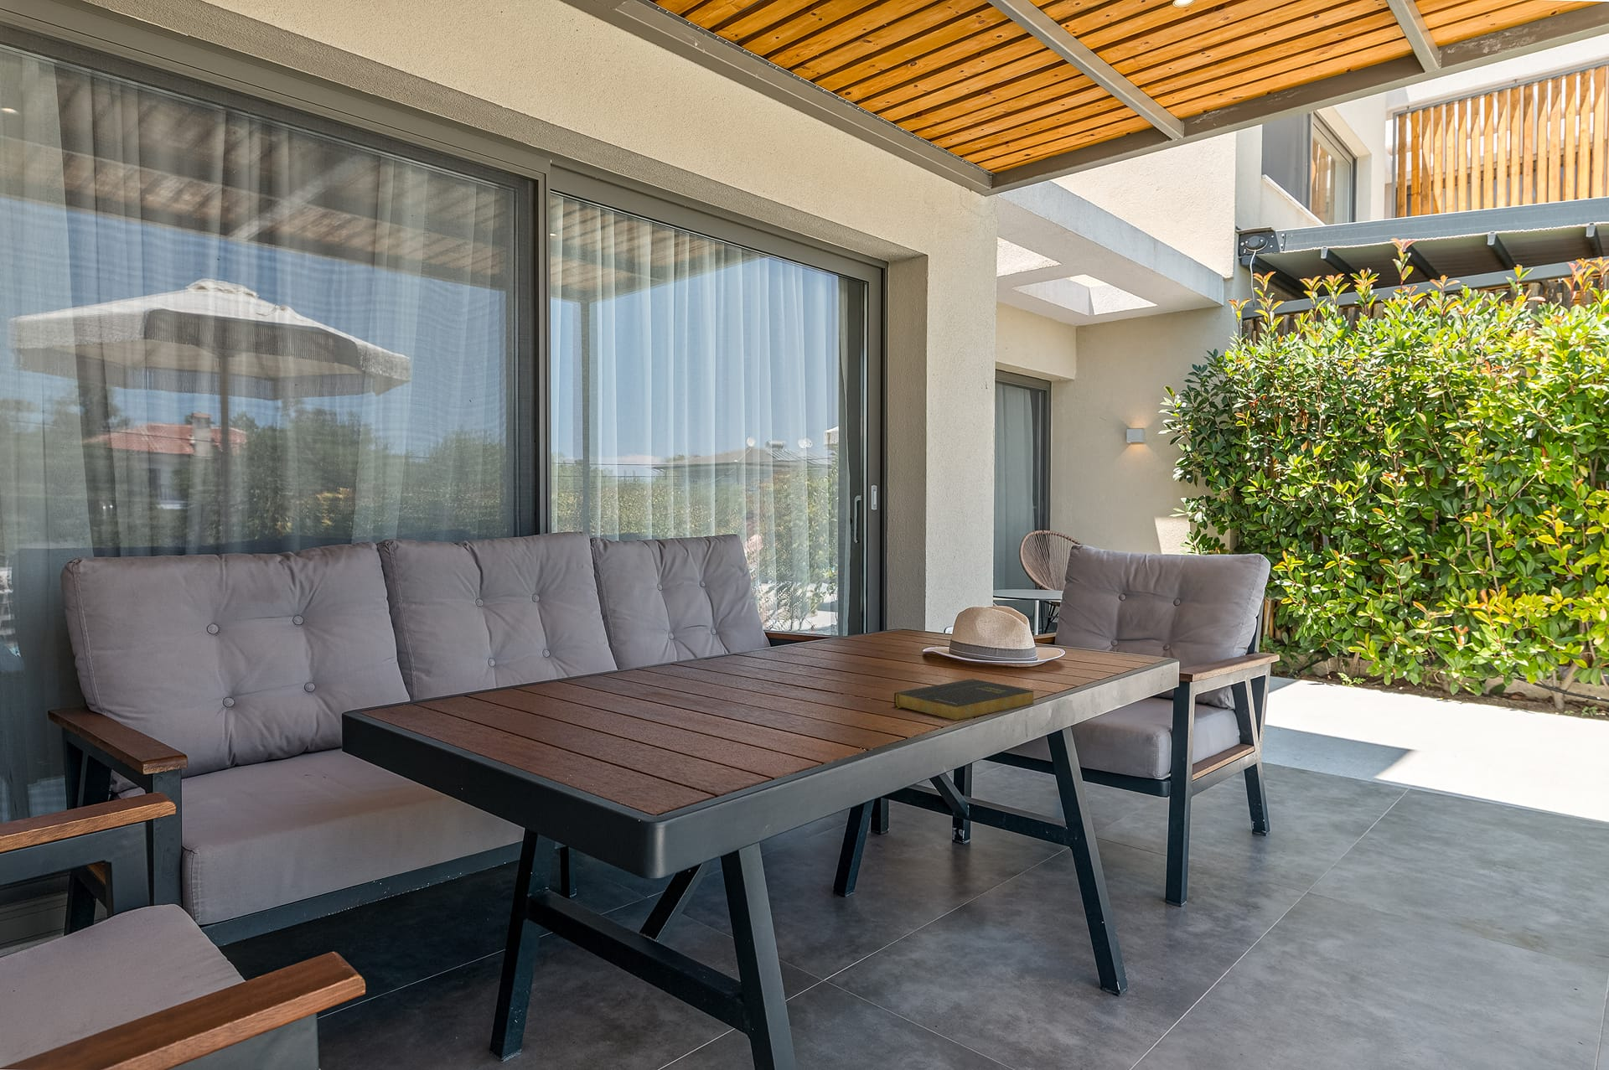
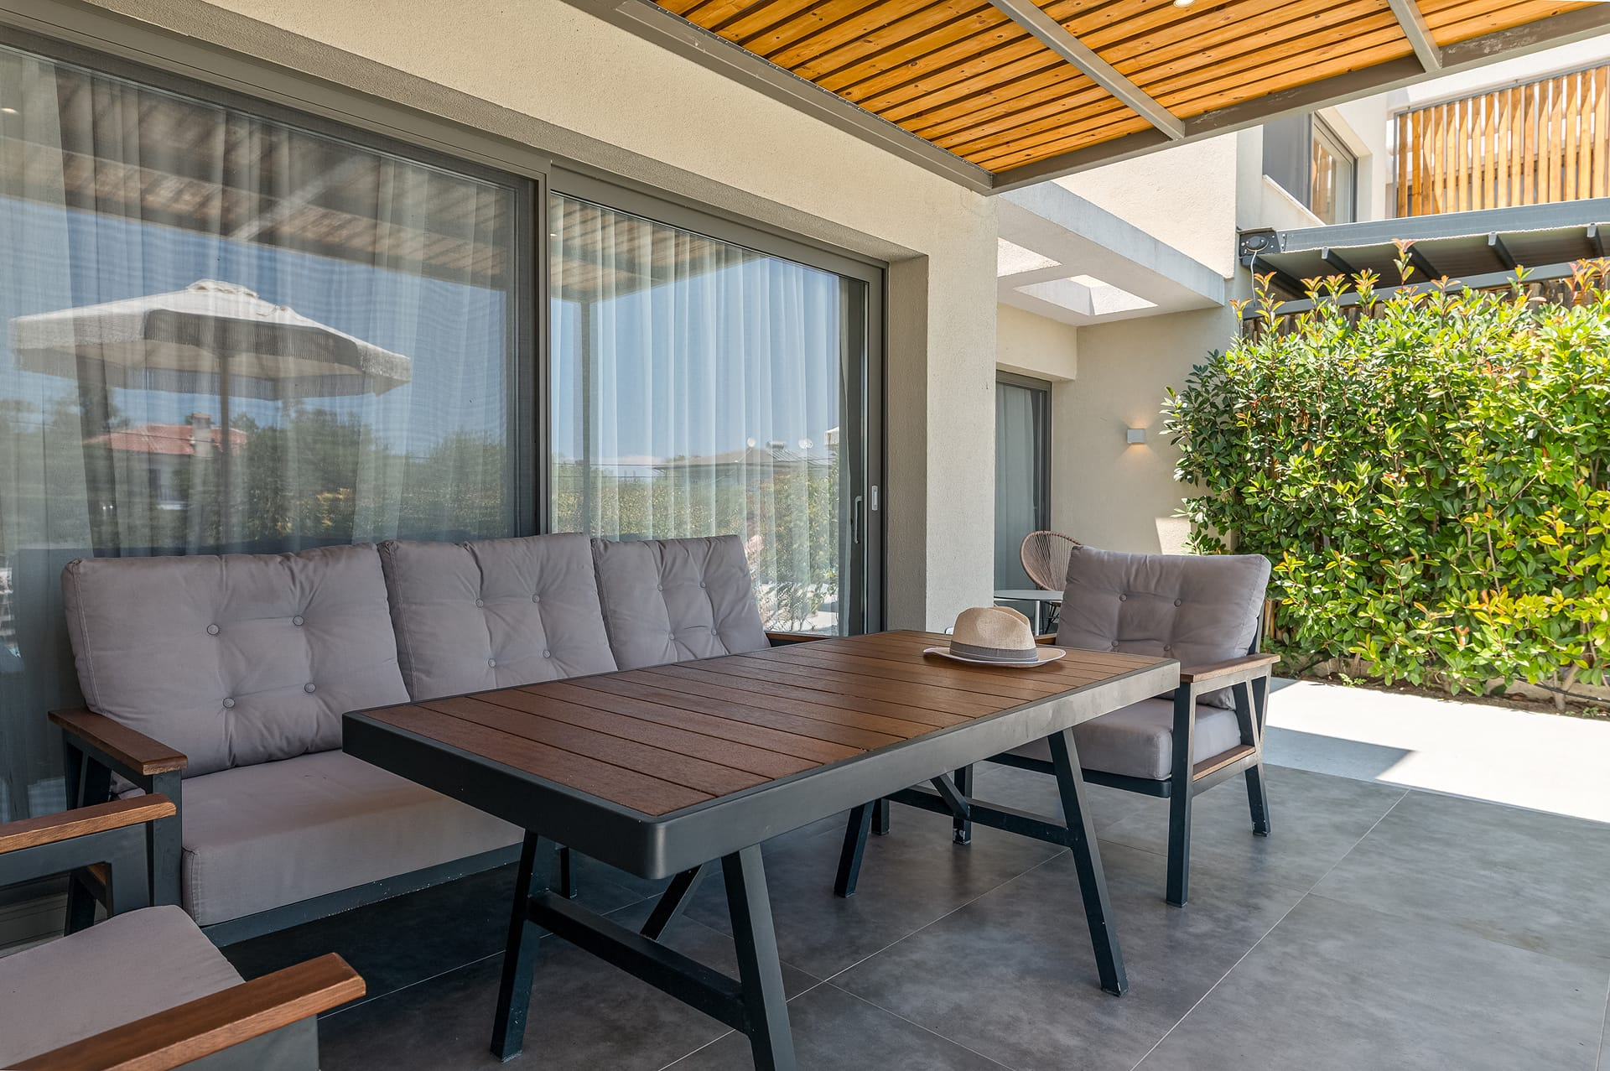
- book (962, 699)
